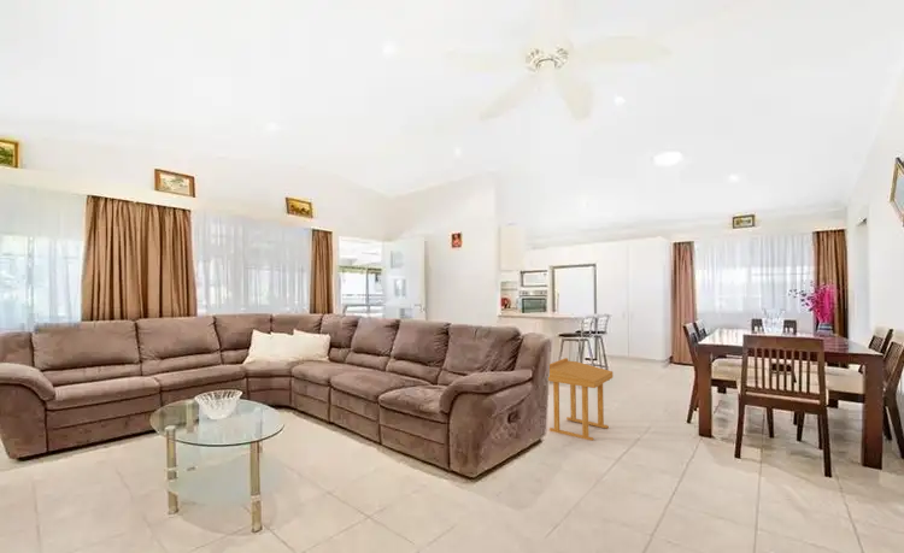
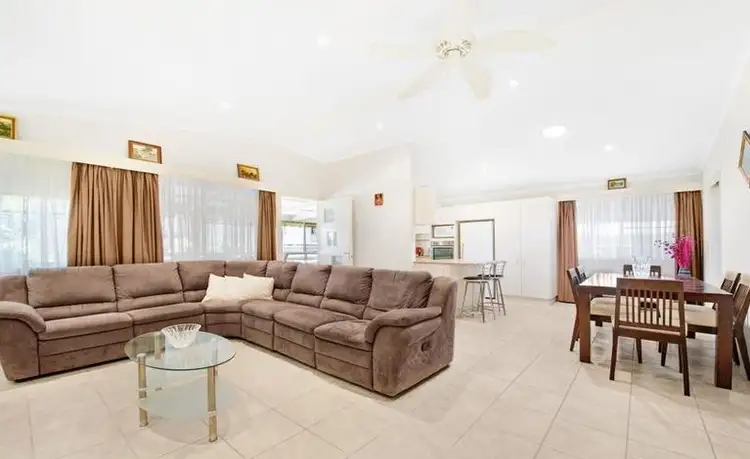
- side table (575, 396)
